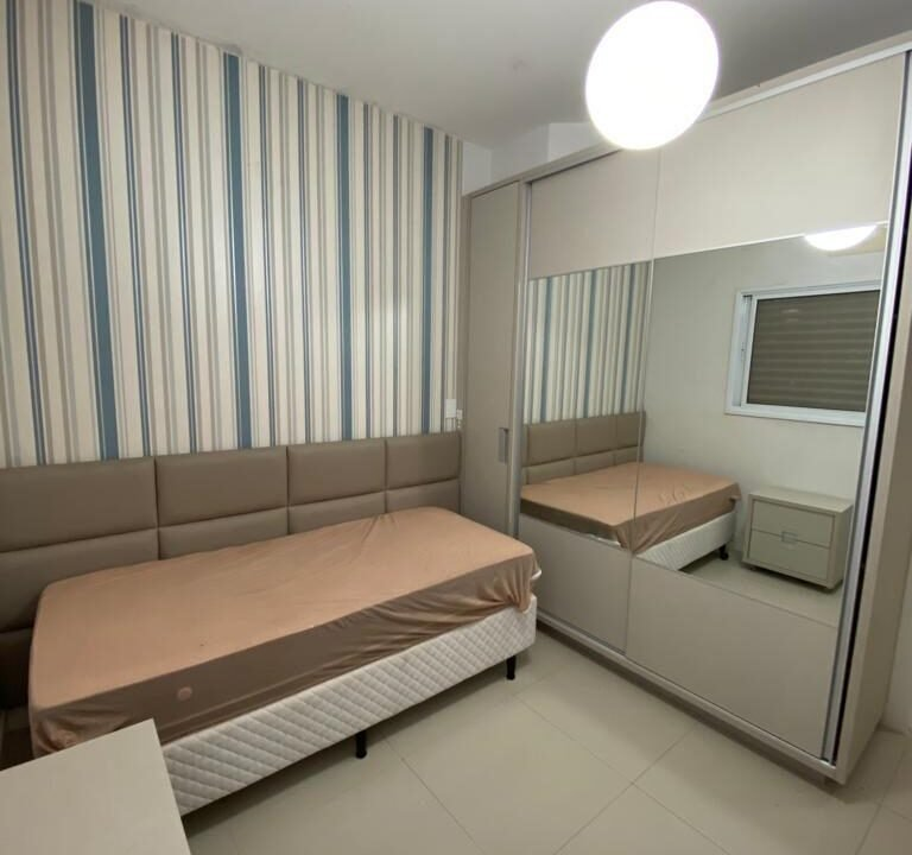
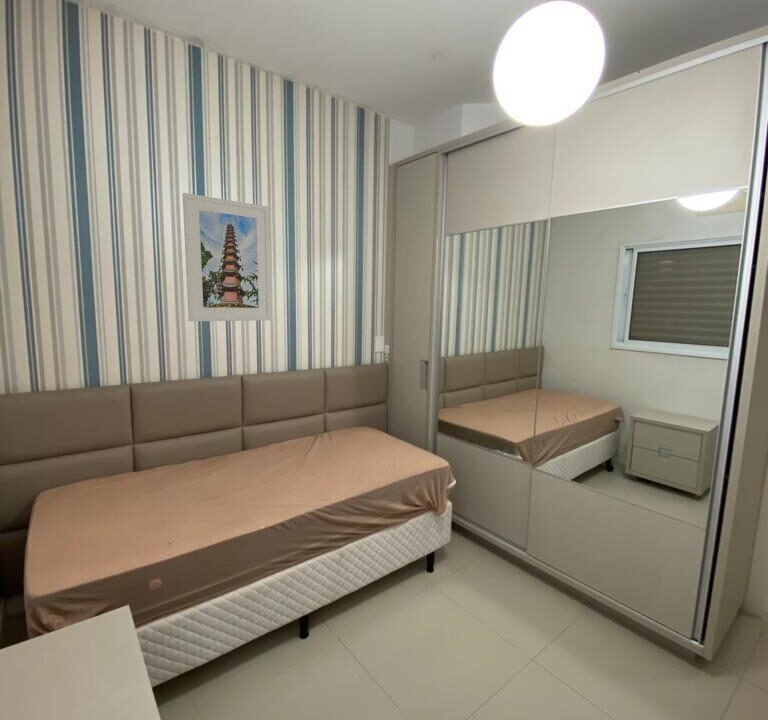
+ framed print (230, 261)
